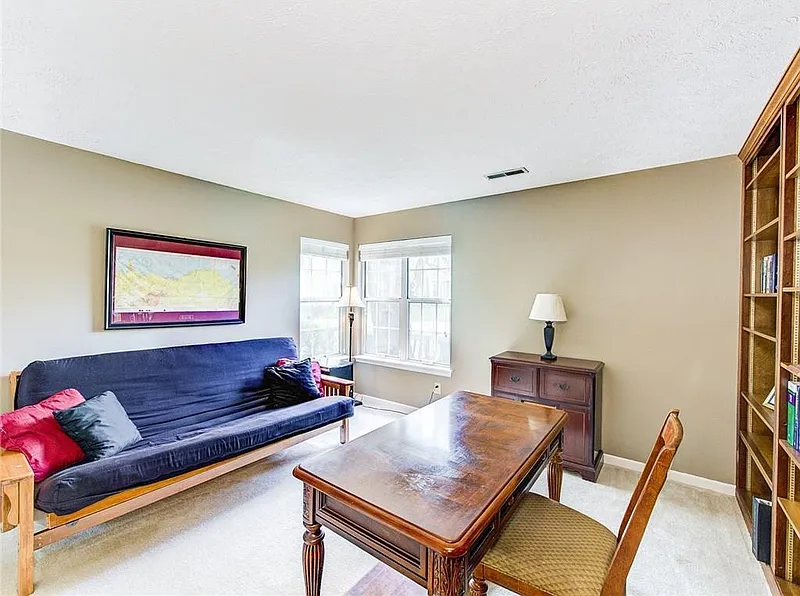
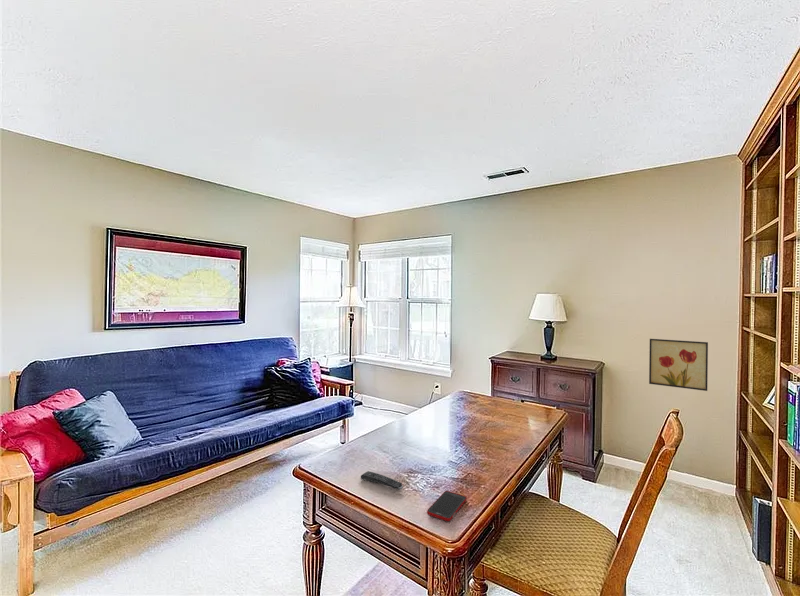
+ cell phone (447, 505)
+ remote control (382, 480)
+ wall art (677, 363)
